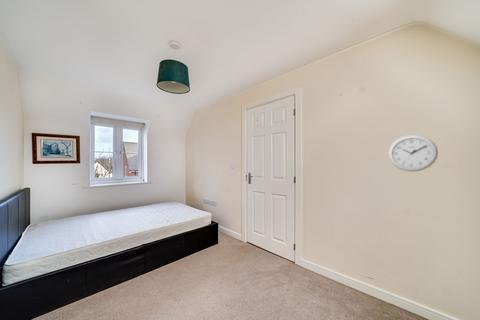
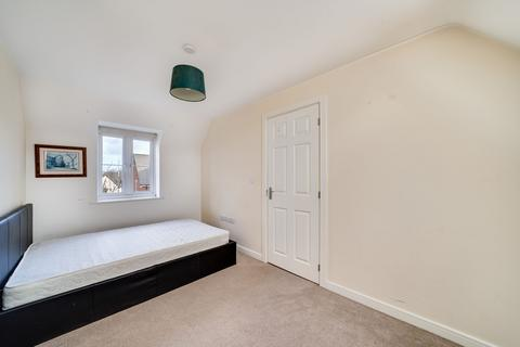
- wall clock (411, 153)
